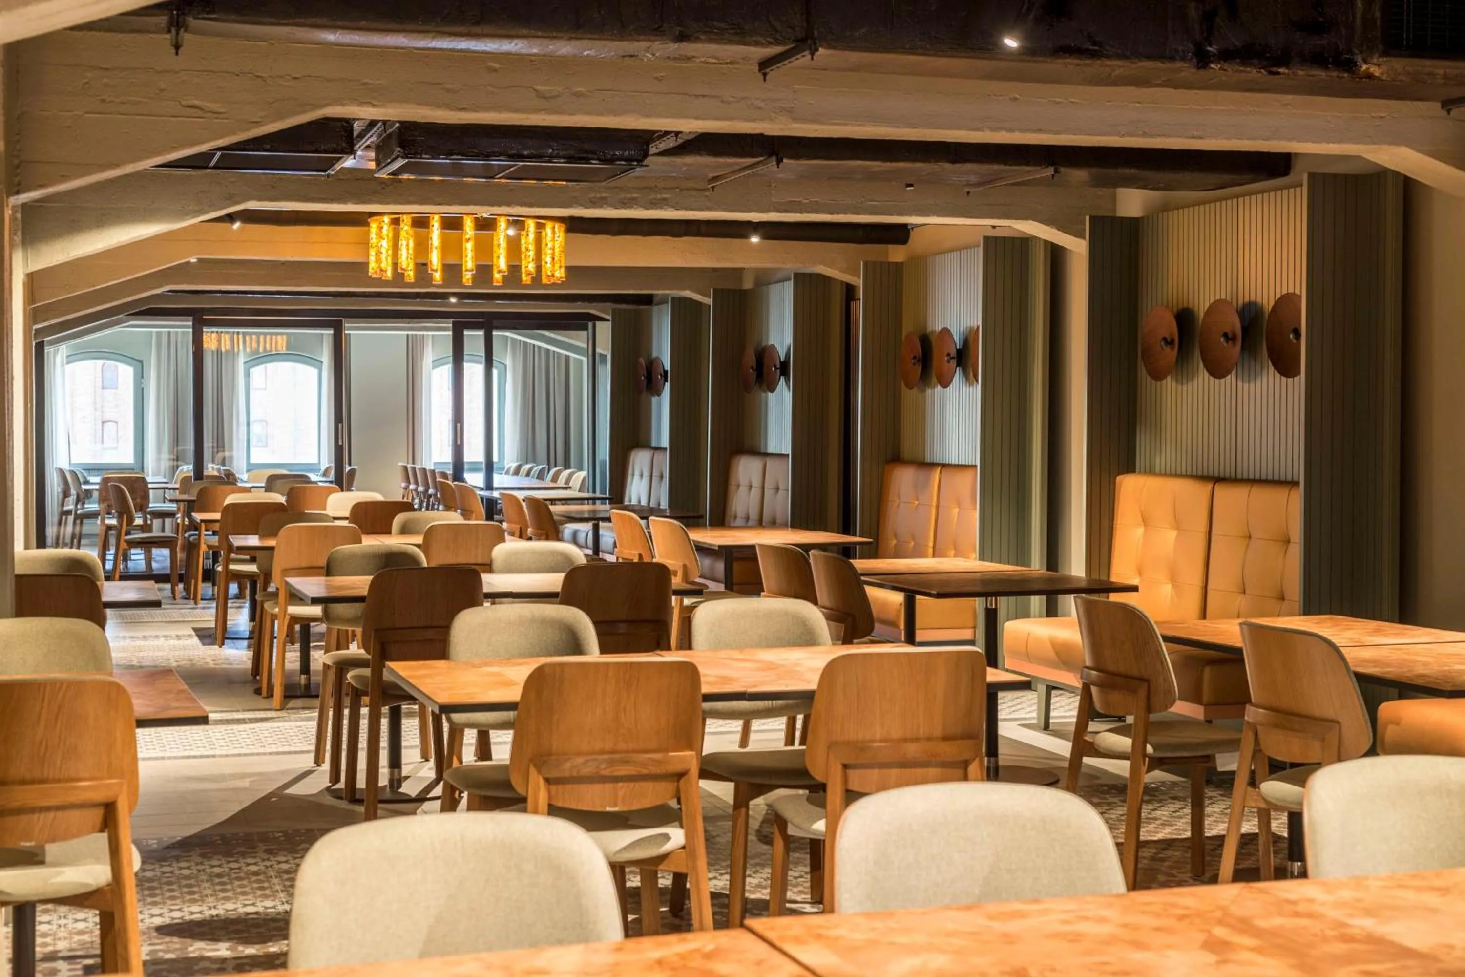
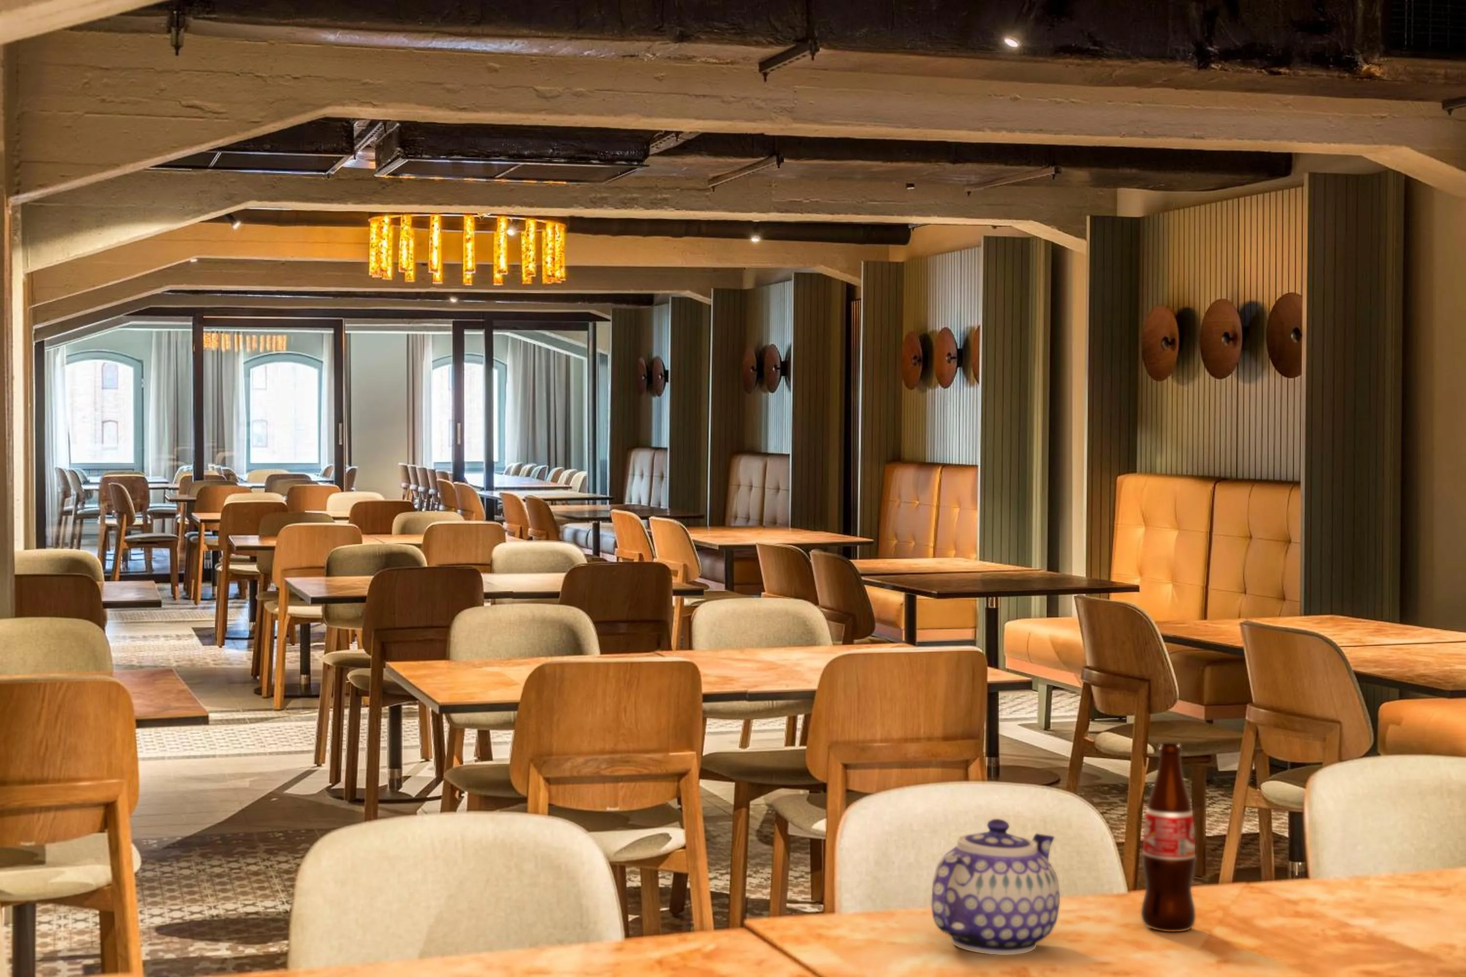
+ teapot (996, 881)
+ bottle (1169, 836)
